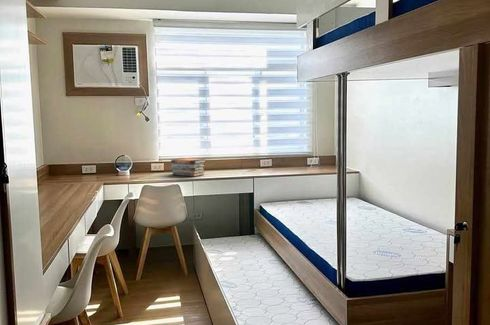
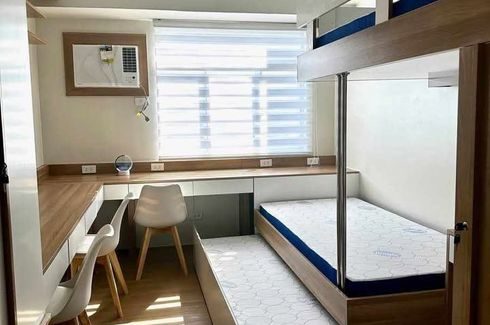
- book stack (188, 167)
